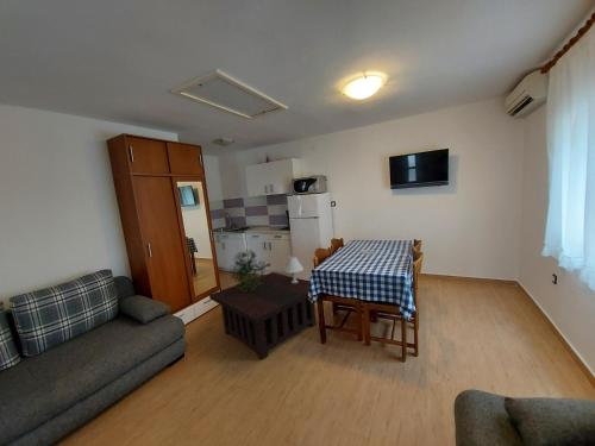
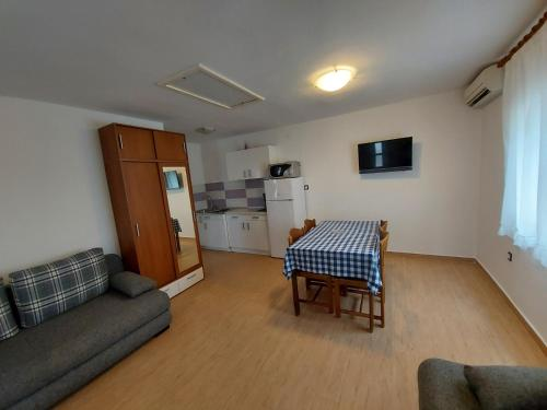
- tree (250, 268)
- coffee table (268, 309)
- table lamp (293, 269)
